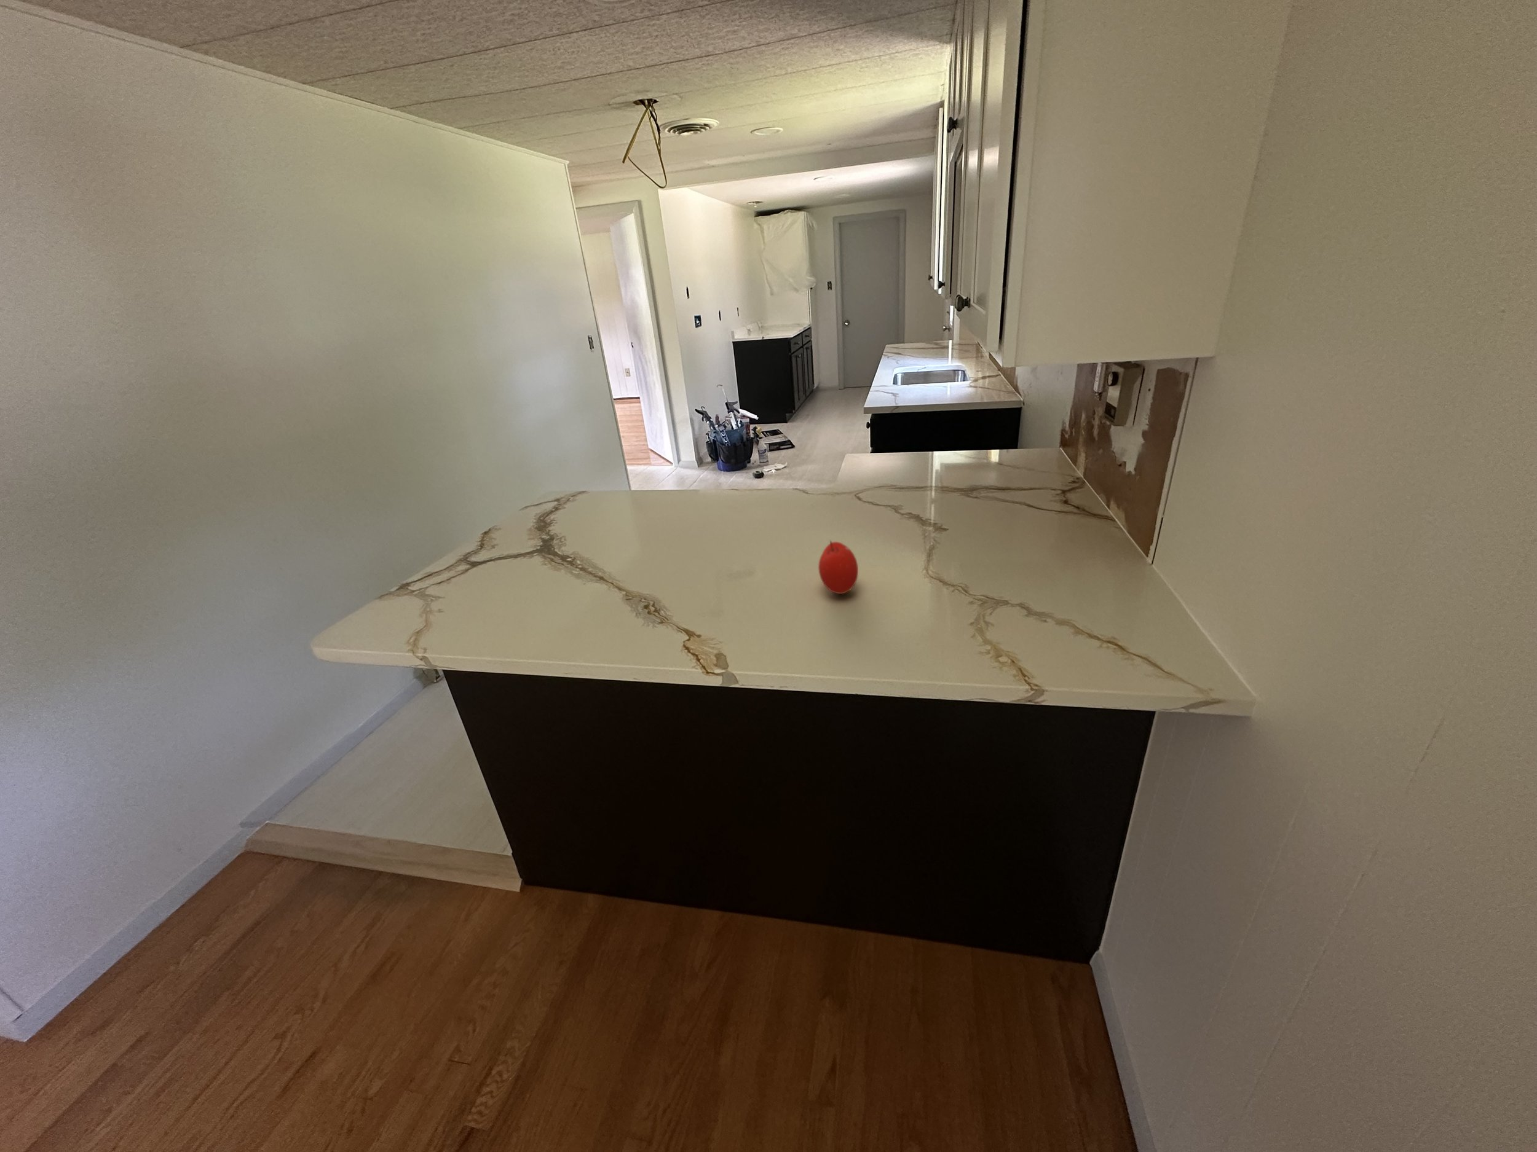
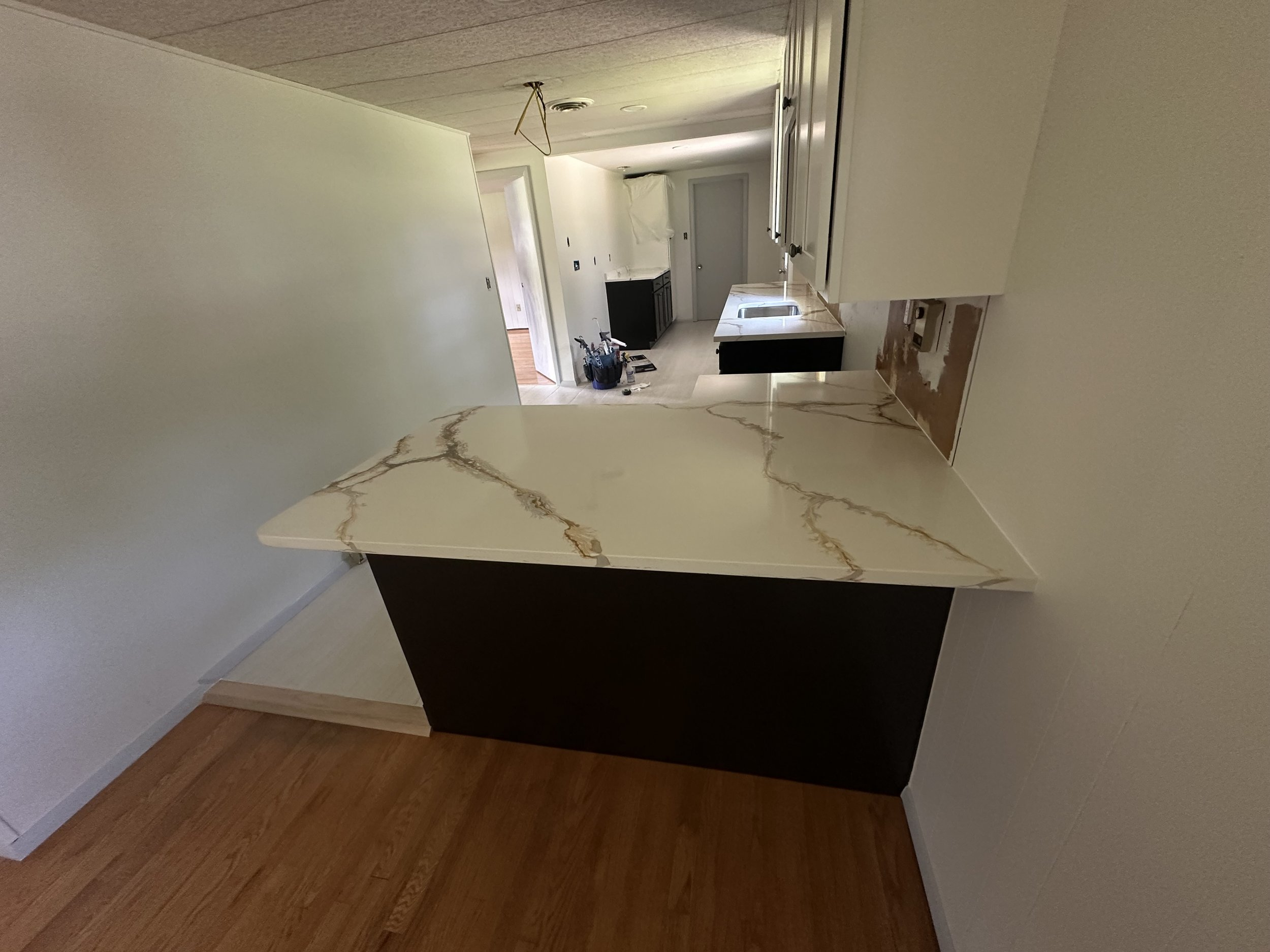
- fruit (837, 565)
